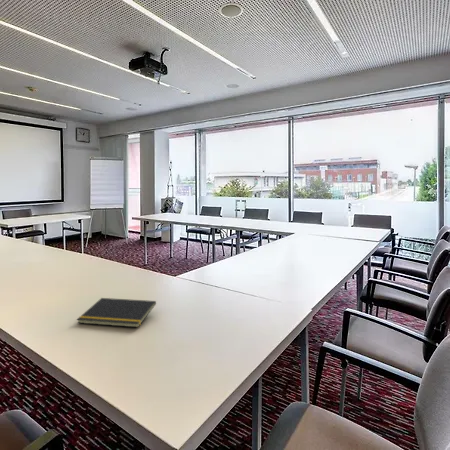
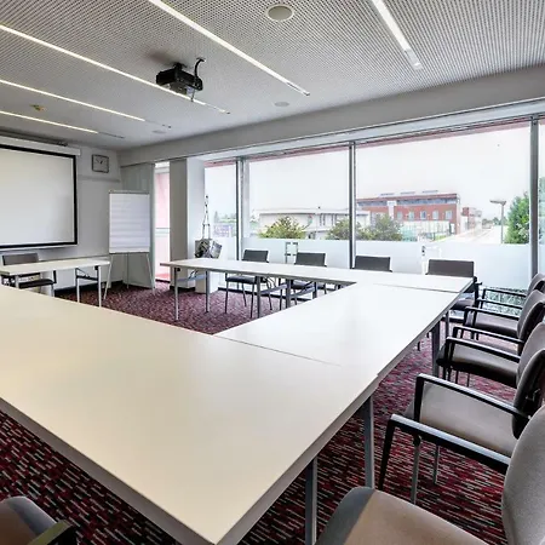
- notepad (118, 311)
